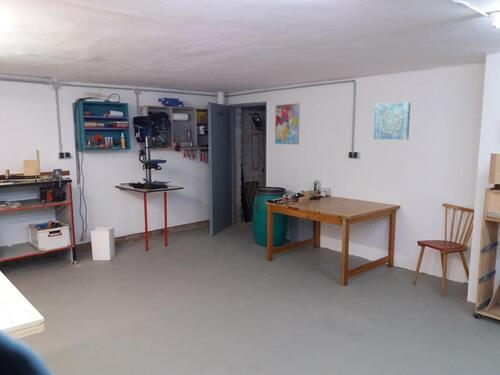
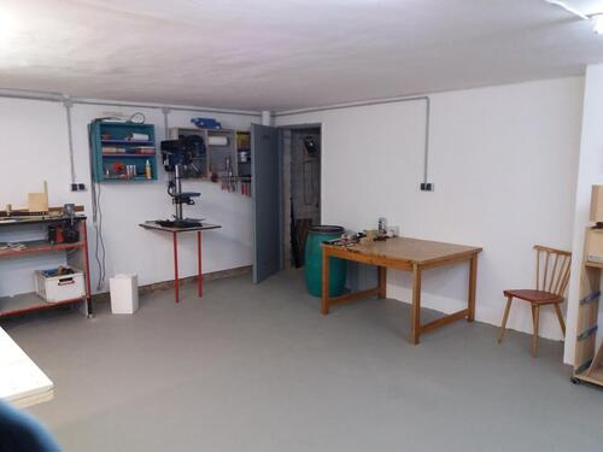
- wall art (391, 121)
- wall art (286, 124)
